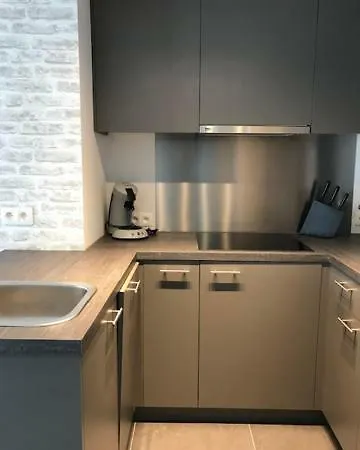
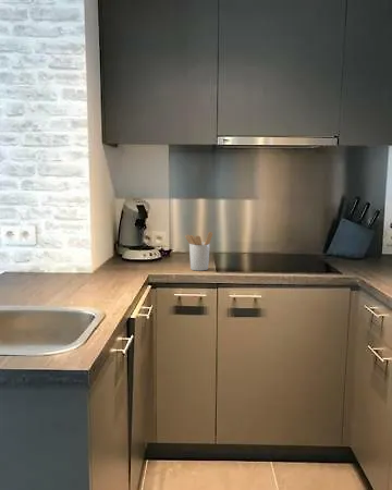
+ utensil holder (197, 250)
